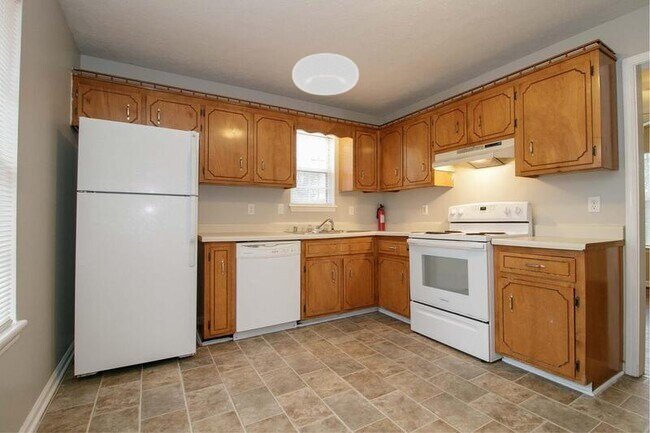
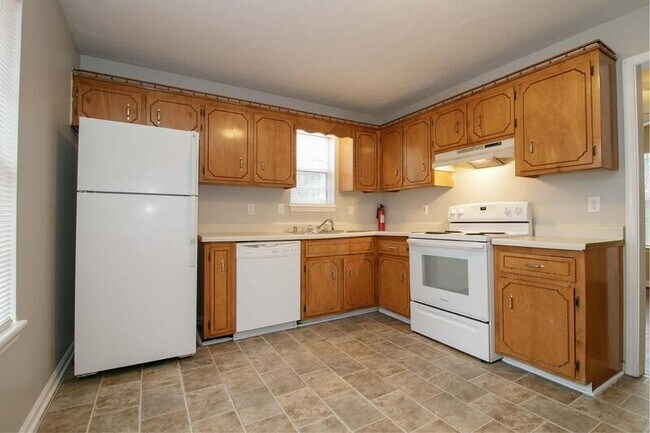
- ceiling light (325, 76)
